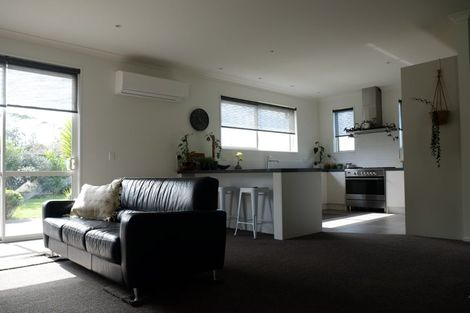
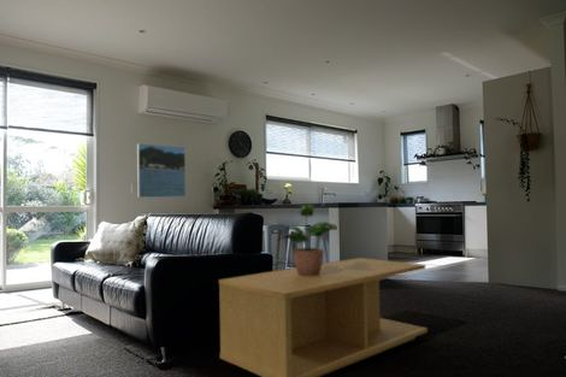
+ potted plant (307, 238)
+ coffee table (330, 312)
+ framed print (161, 171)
